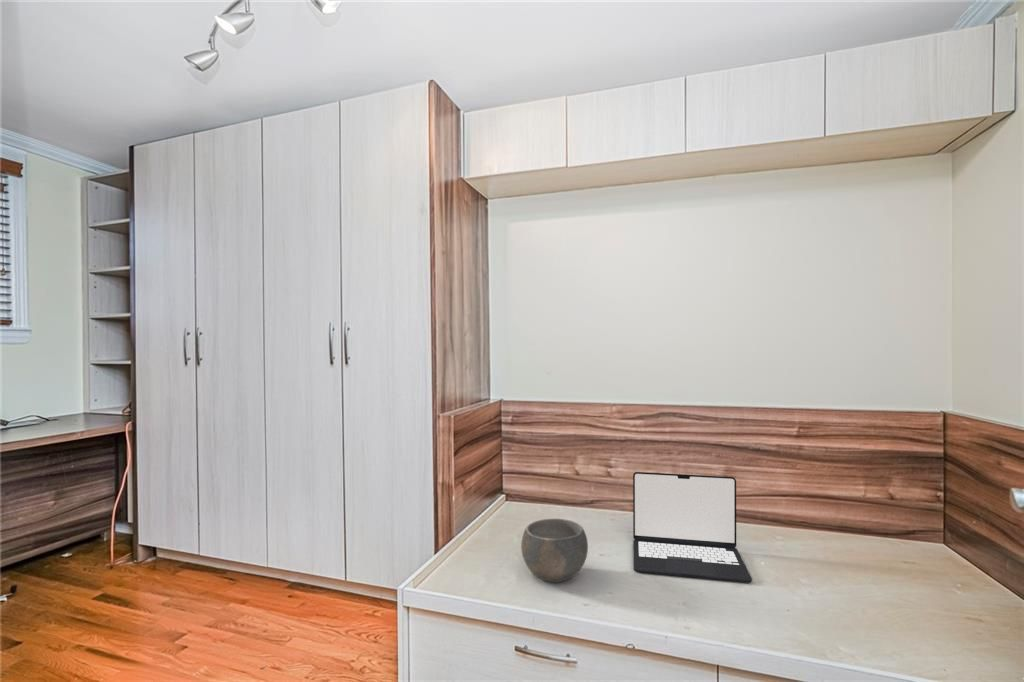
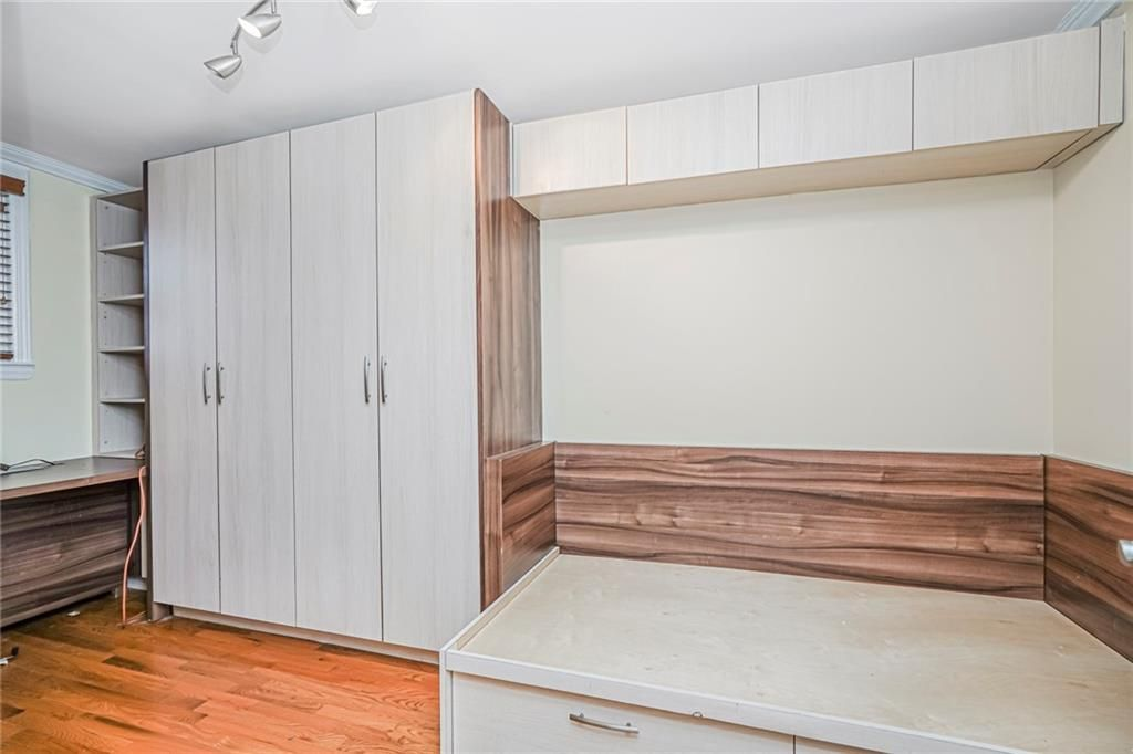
- laptop (687, 522)
- bowl (554, 551)
